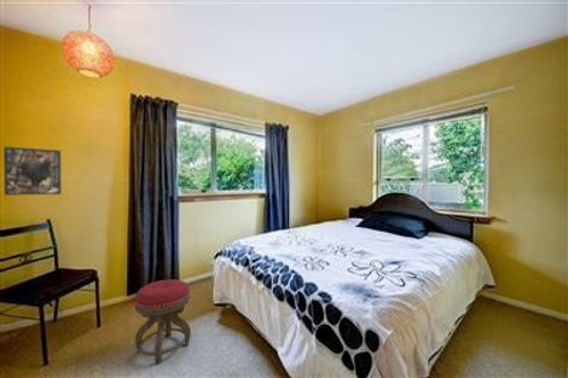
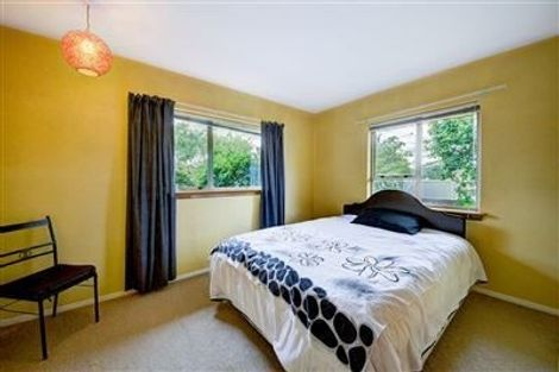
- stool (163, 316)
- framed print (34, 171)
